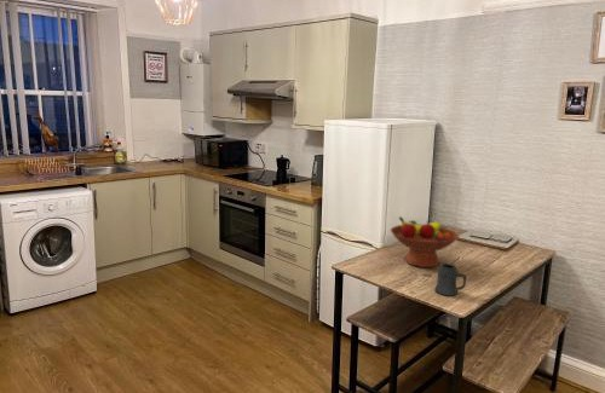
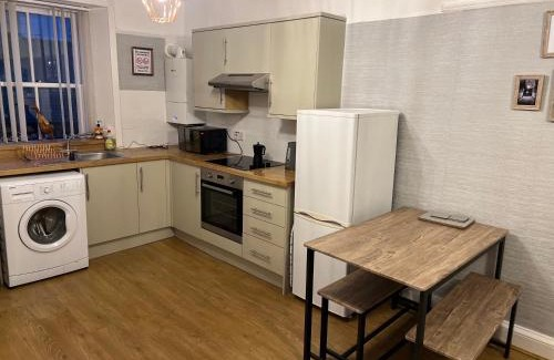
- mug (450, 279)
- fruit bowl (422, 241)
